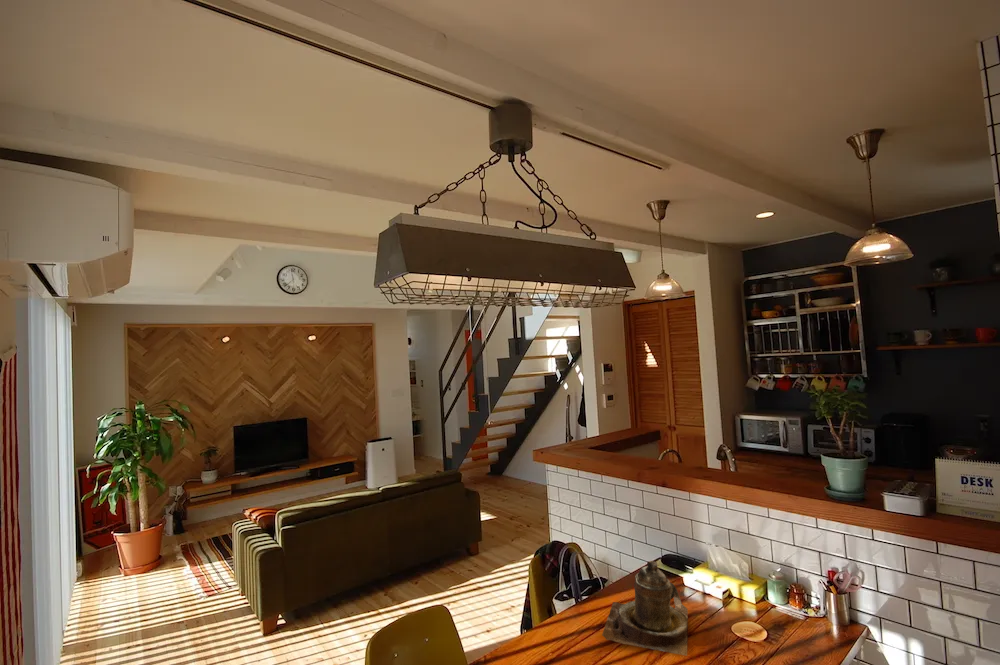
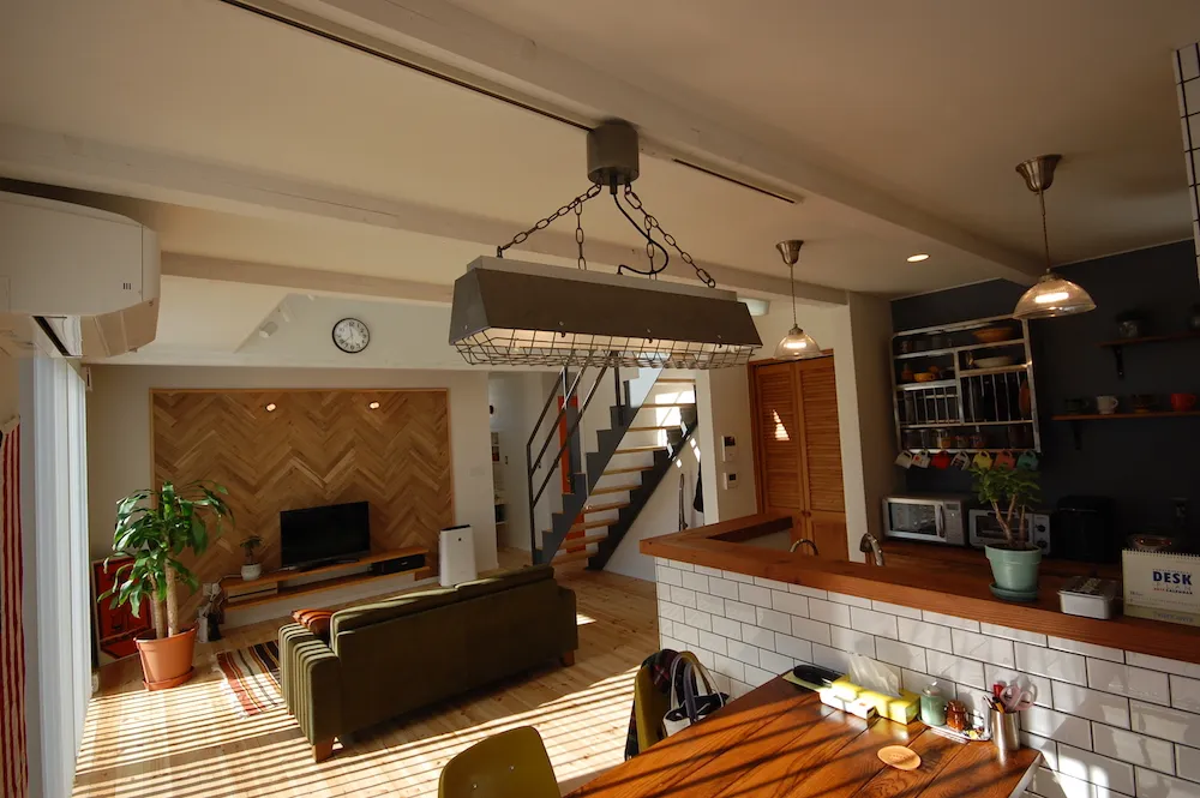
- teapot (644, 596)
